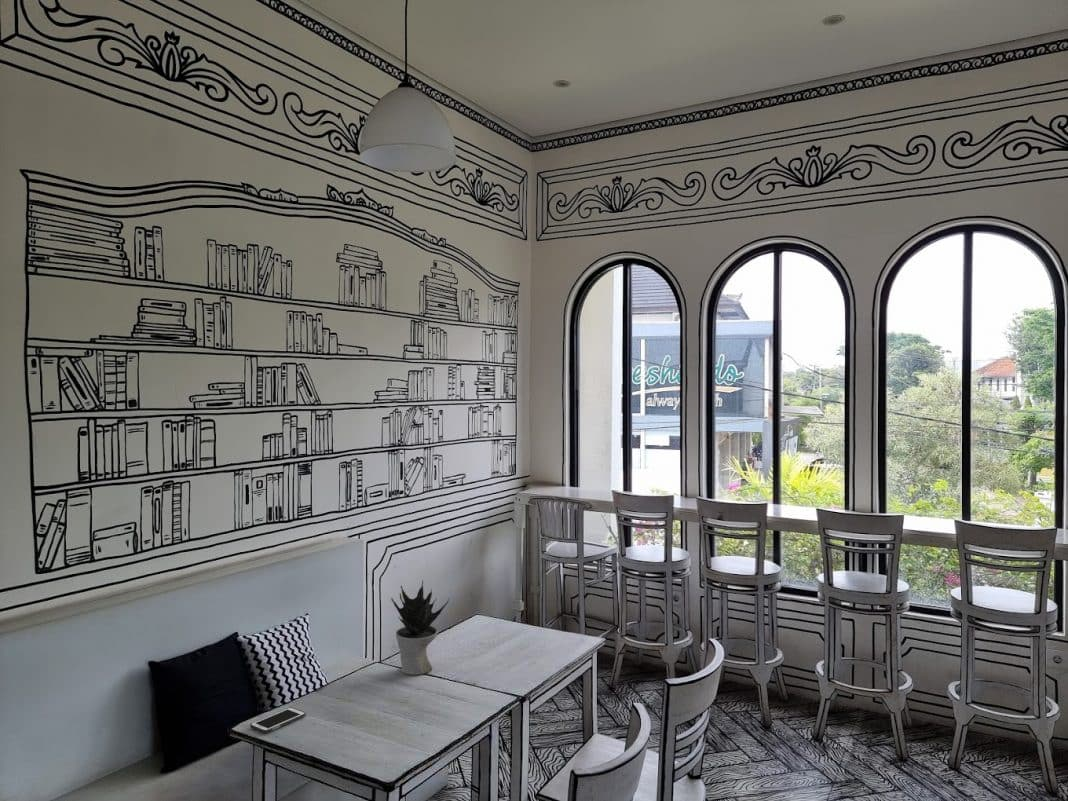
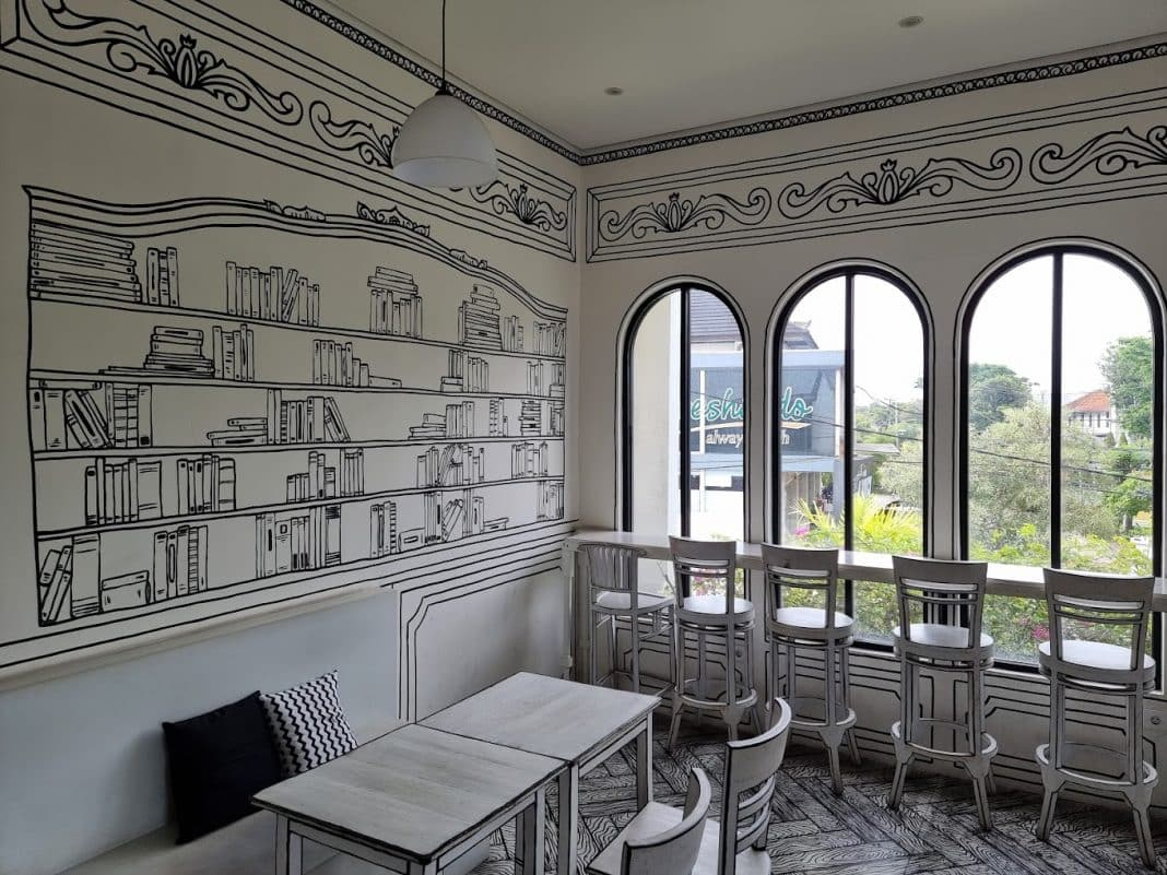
- potted plant (418, 625)
- cell phone (278, 719)
